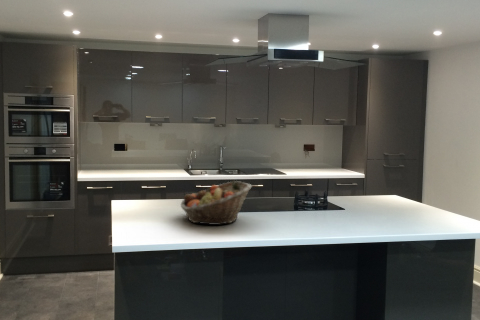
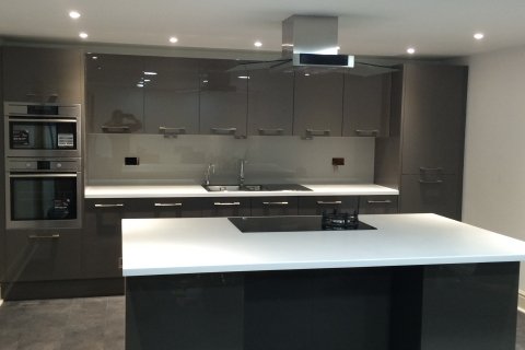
- fruit basket (215, 201)
